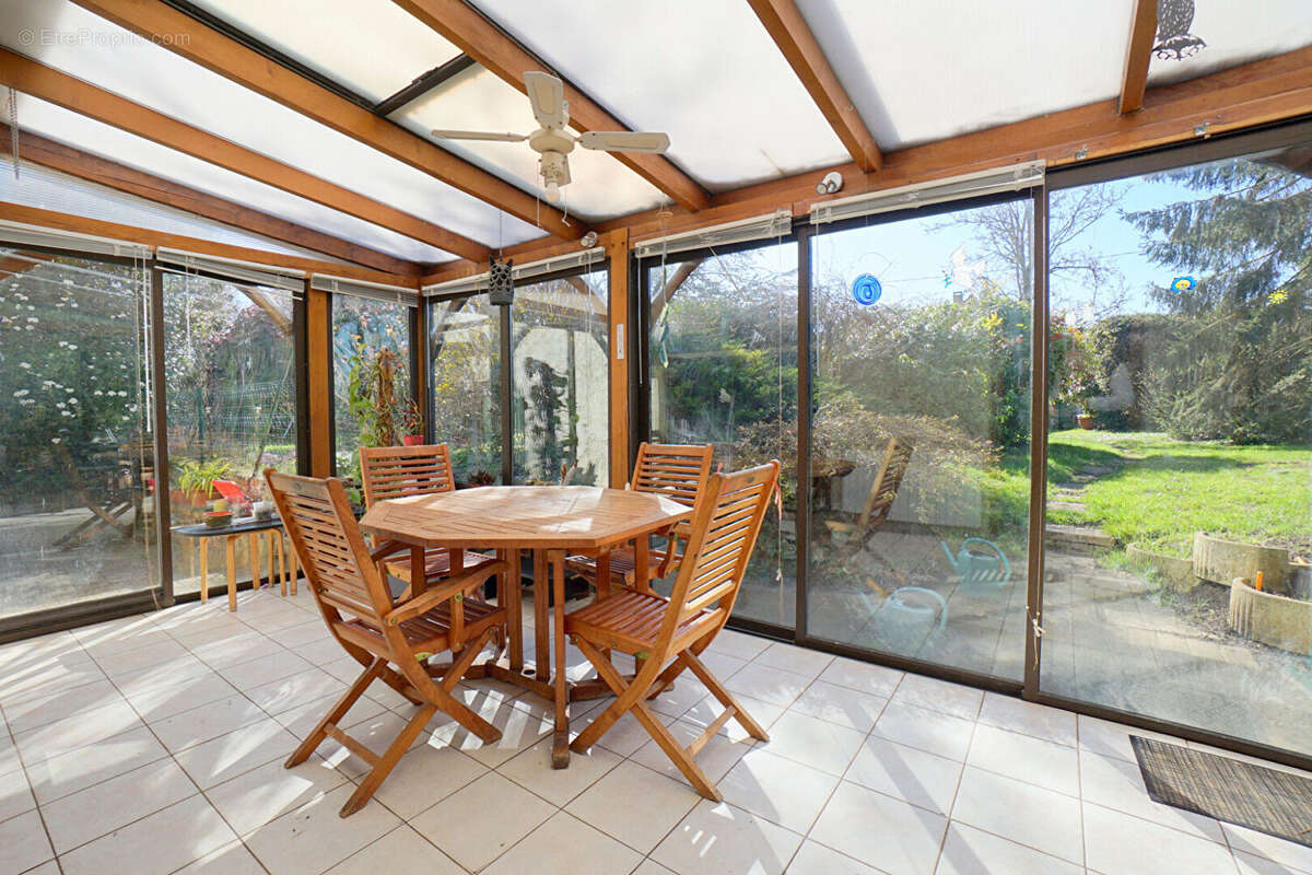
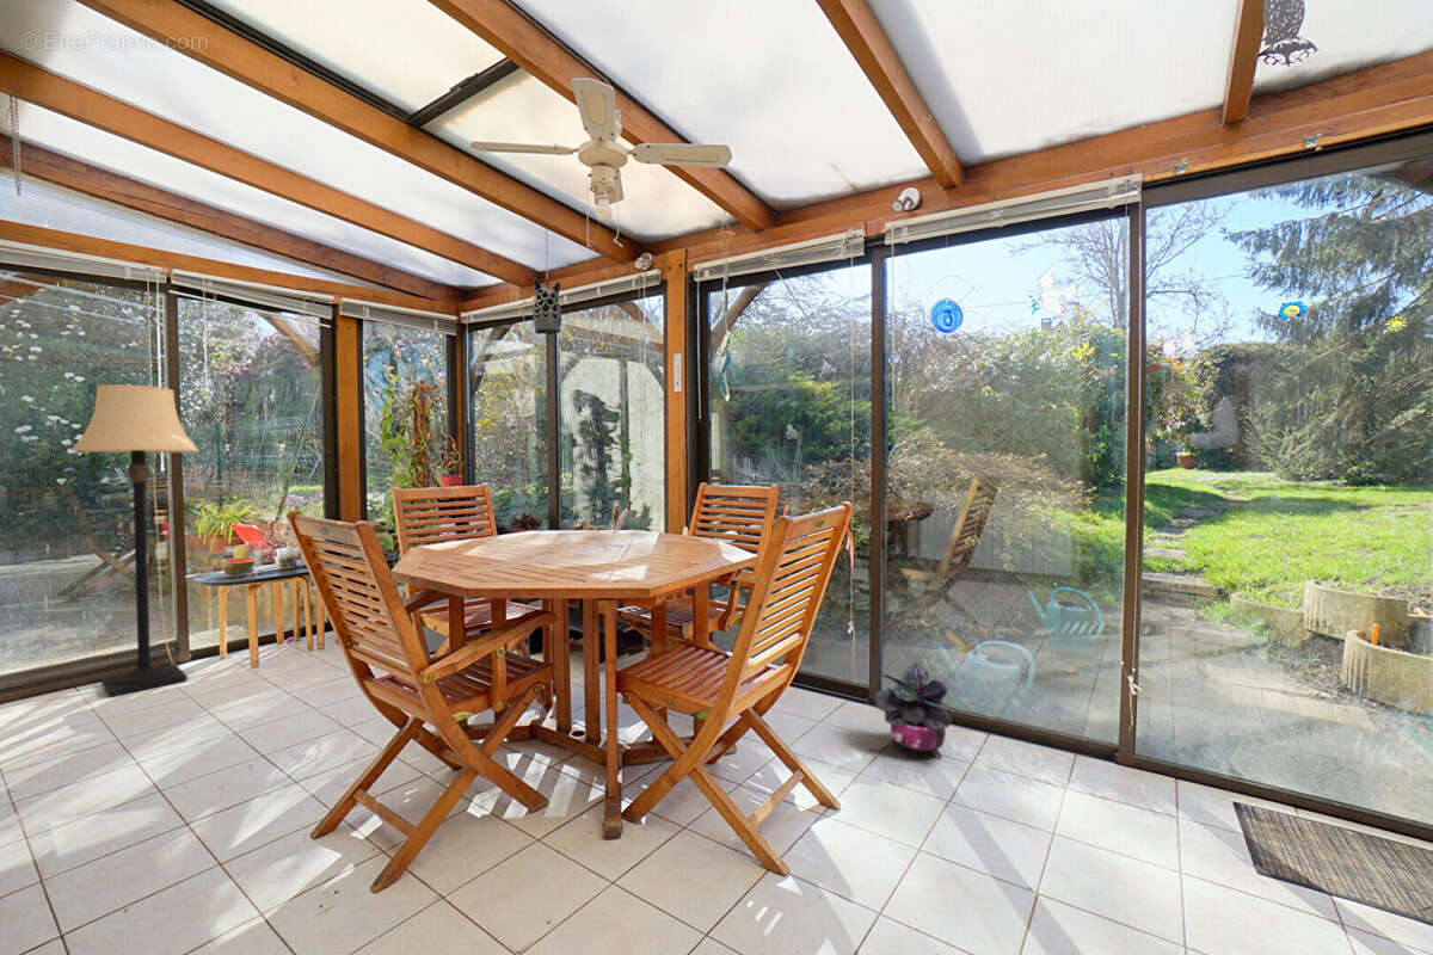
+ potted plant (916, 708)
+ lamp (140, 535)
